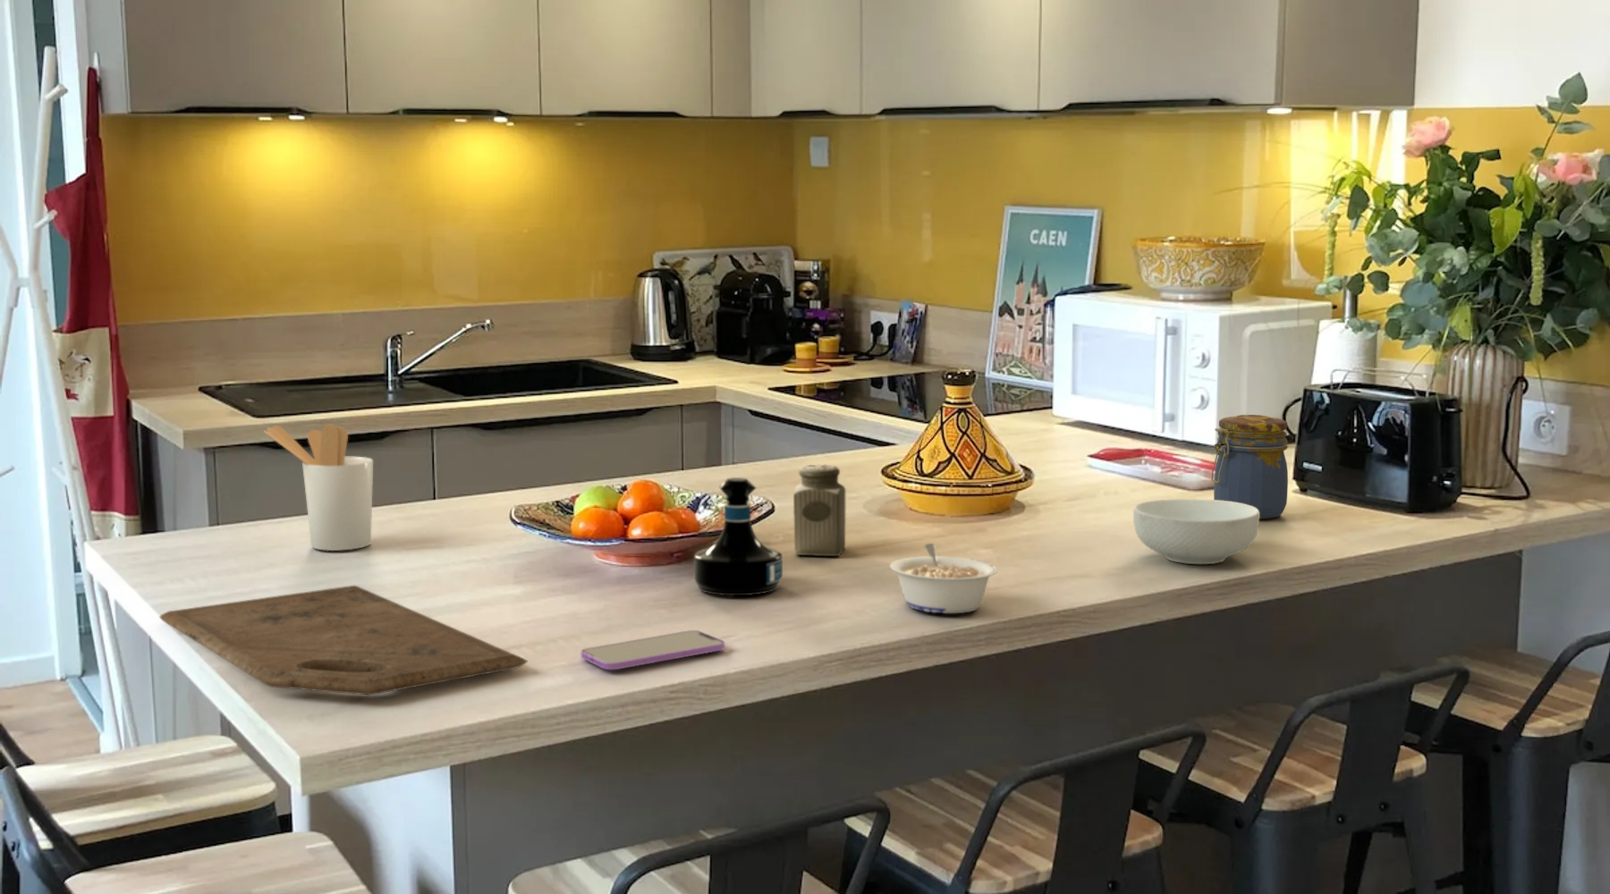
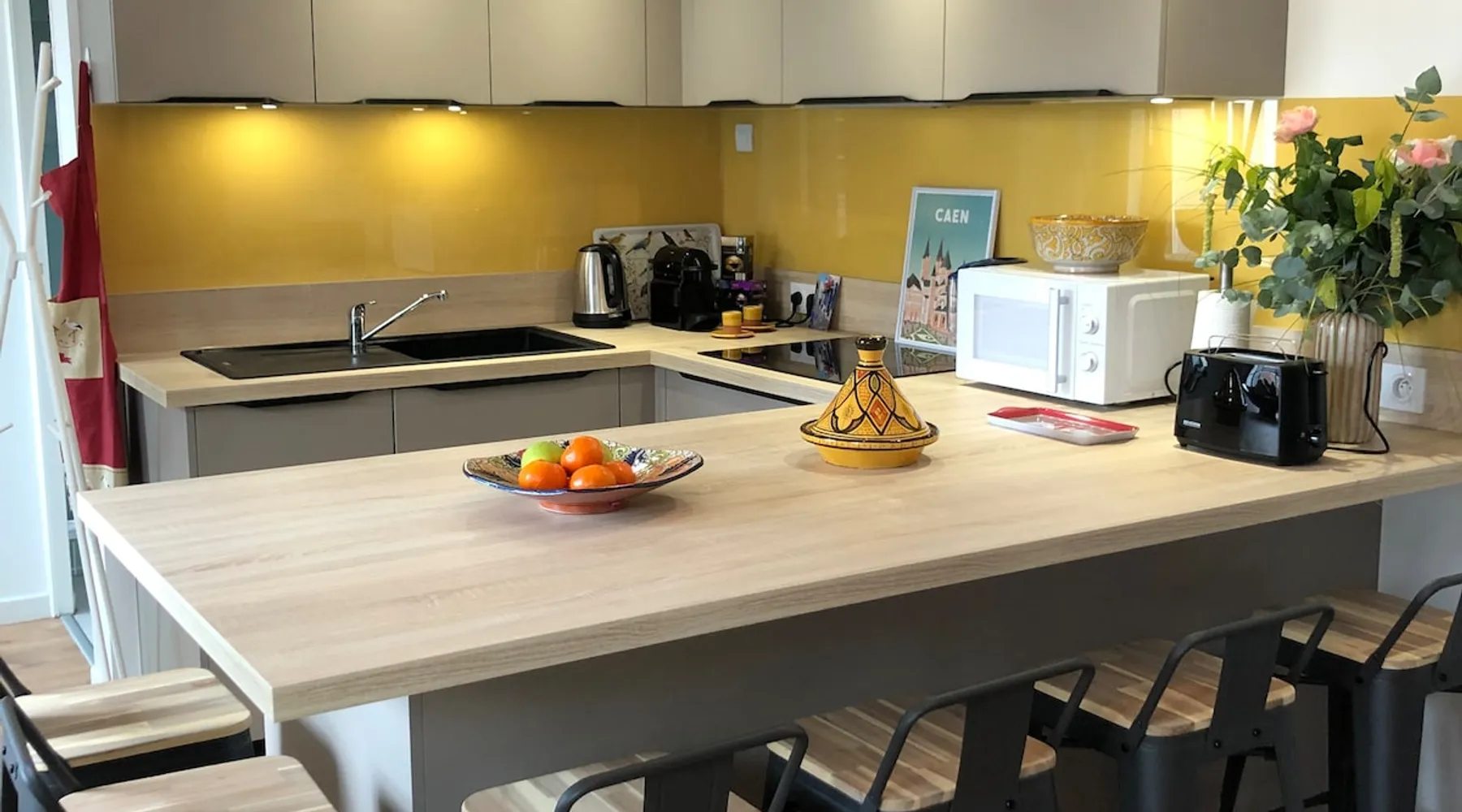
- tequila bottle (738, 533)
- cutting board (334, 637)
- cereal bowl (1195, 533)
- legume (939, 581)
- smartphone (653, 650)
- utensil holder (319, 482)
- salt shaker (819, 508)
- jar (1248, 465)
